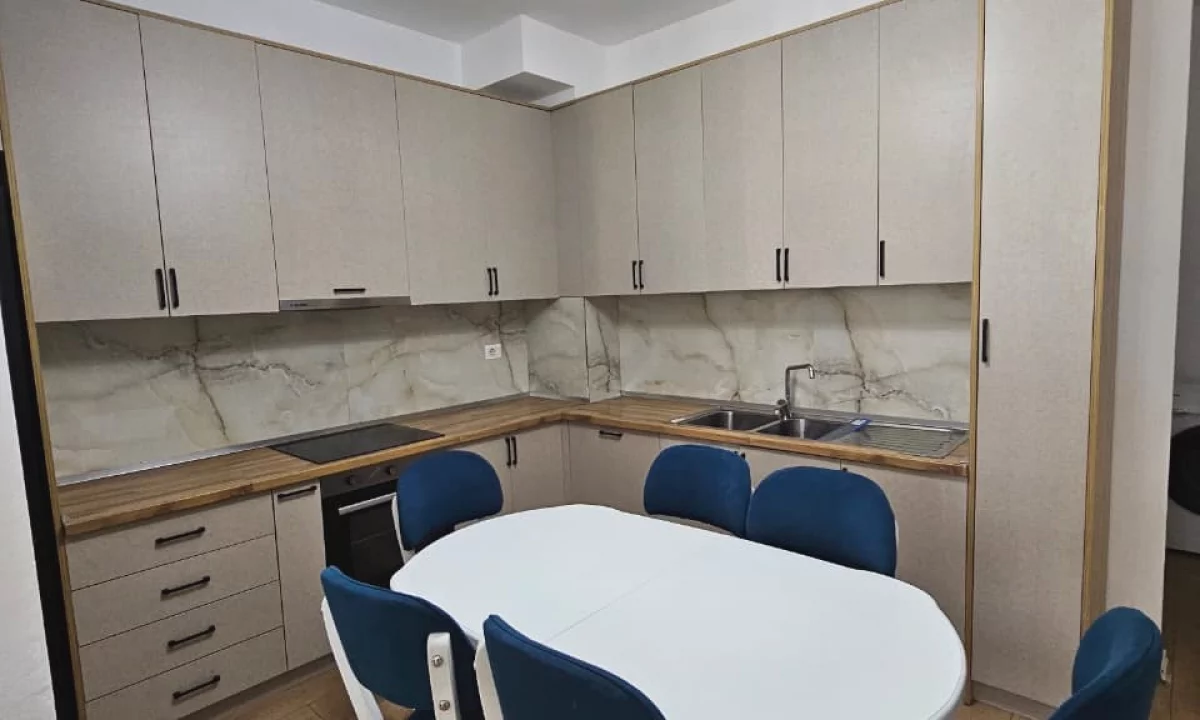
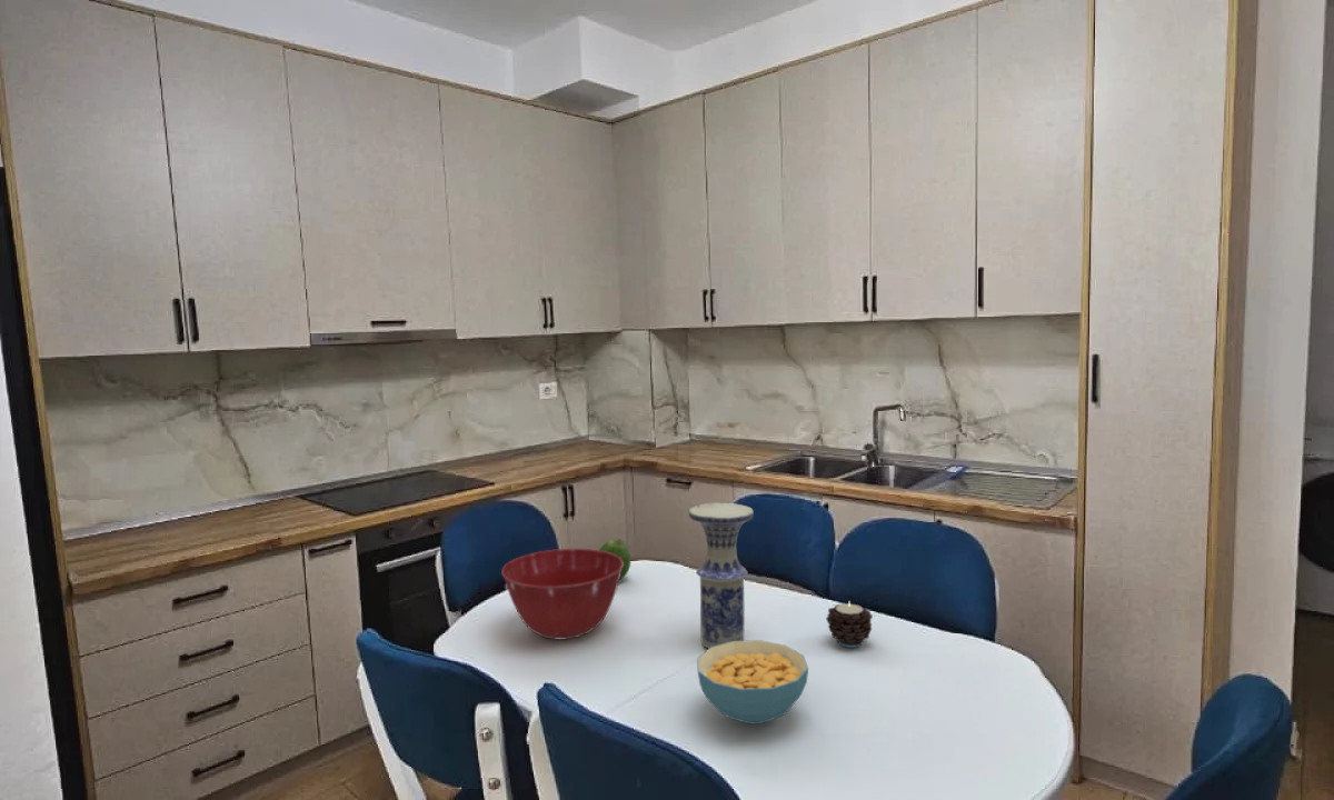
+ cereal bowl (751, 689)
+ candle (849, 621)
+ mixing bowl (564, 597)
+ fruit (615, 554)
+ vase (723, 576)
